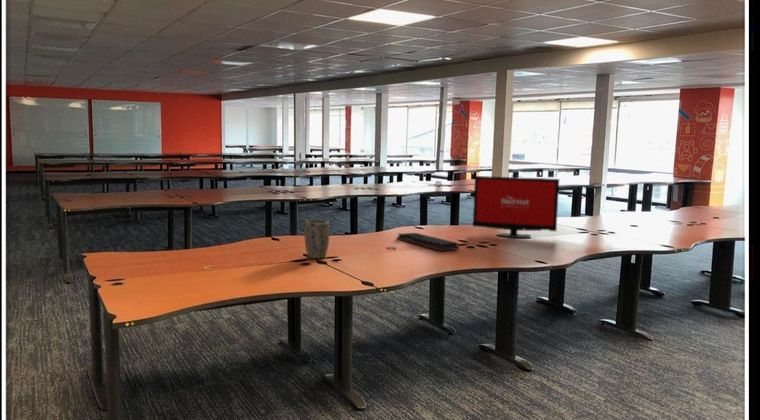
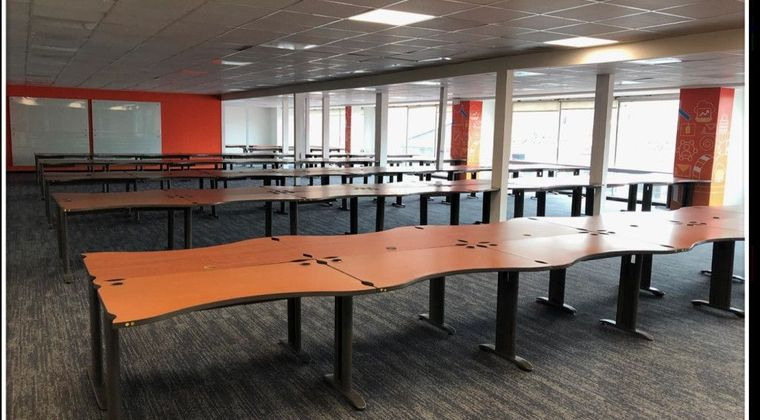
- keyboard (426, 240)
- computer monitor (515, 206)
- plant pot (316, 239)
